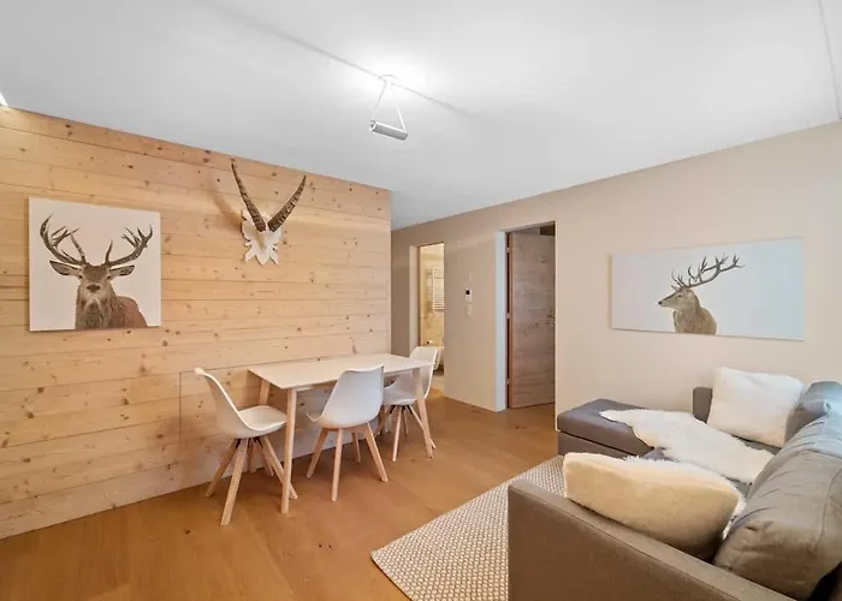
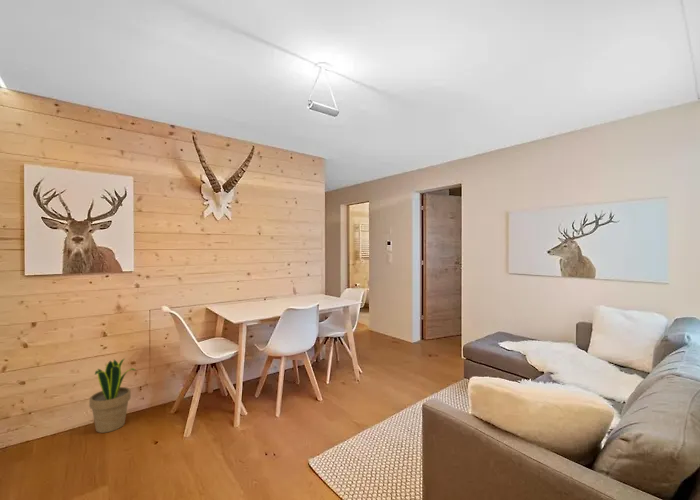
+ potted plant (113, 393)
